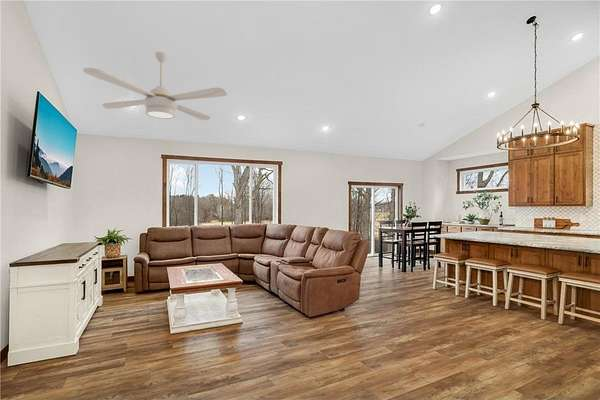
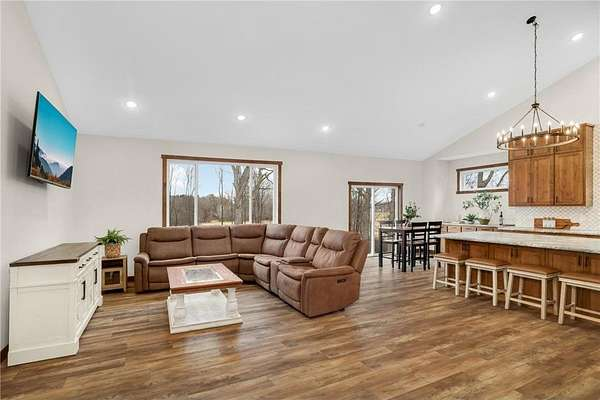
- ceiling fan (161, 84)
